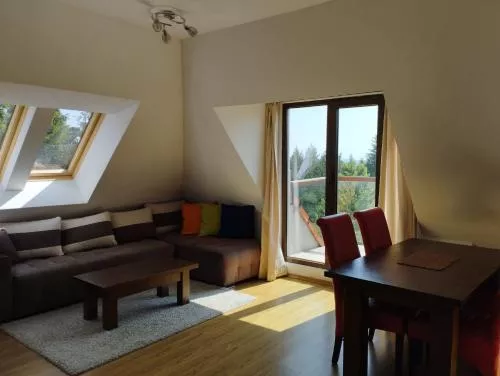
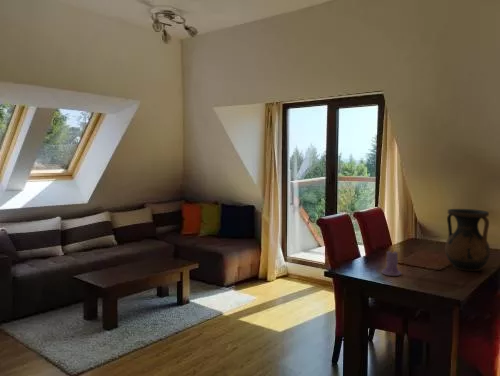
+ candle (391, 260)
+ vase (467, 239)
